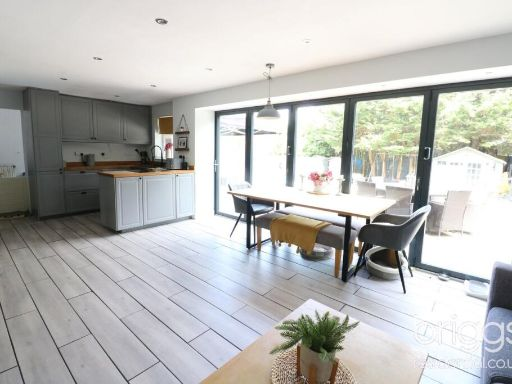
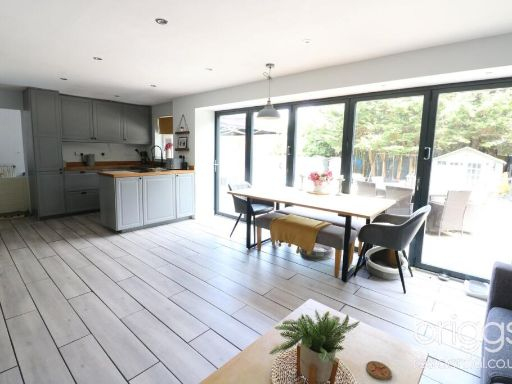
+ coaster (378, 370)
